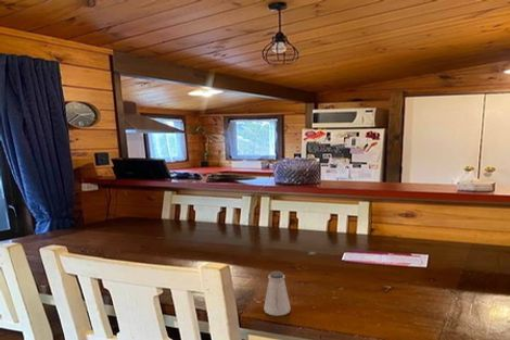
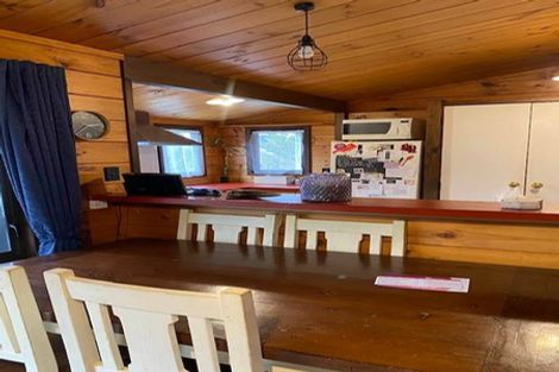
- saltshaker (277, 291)
